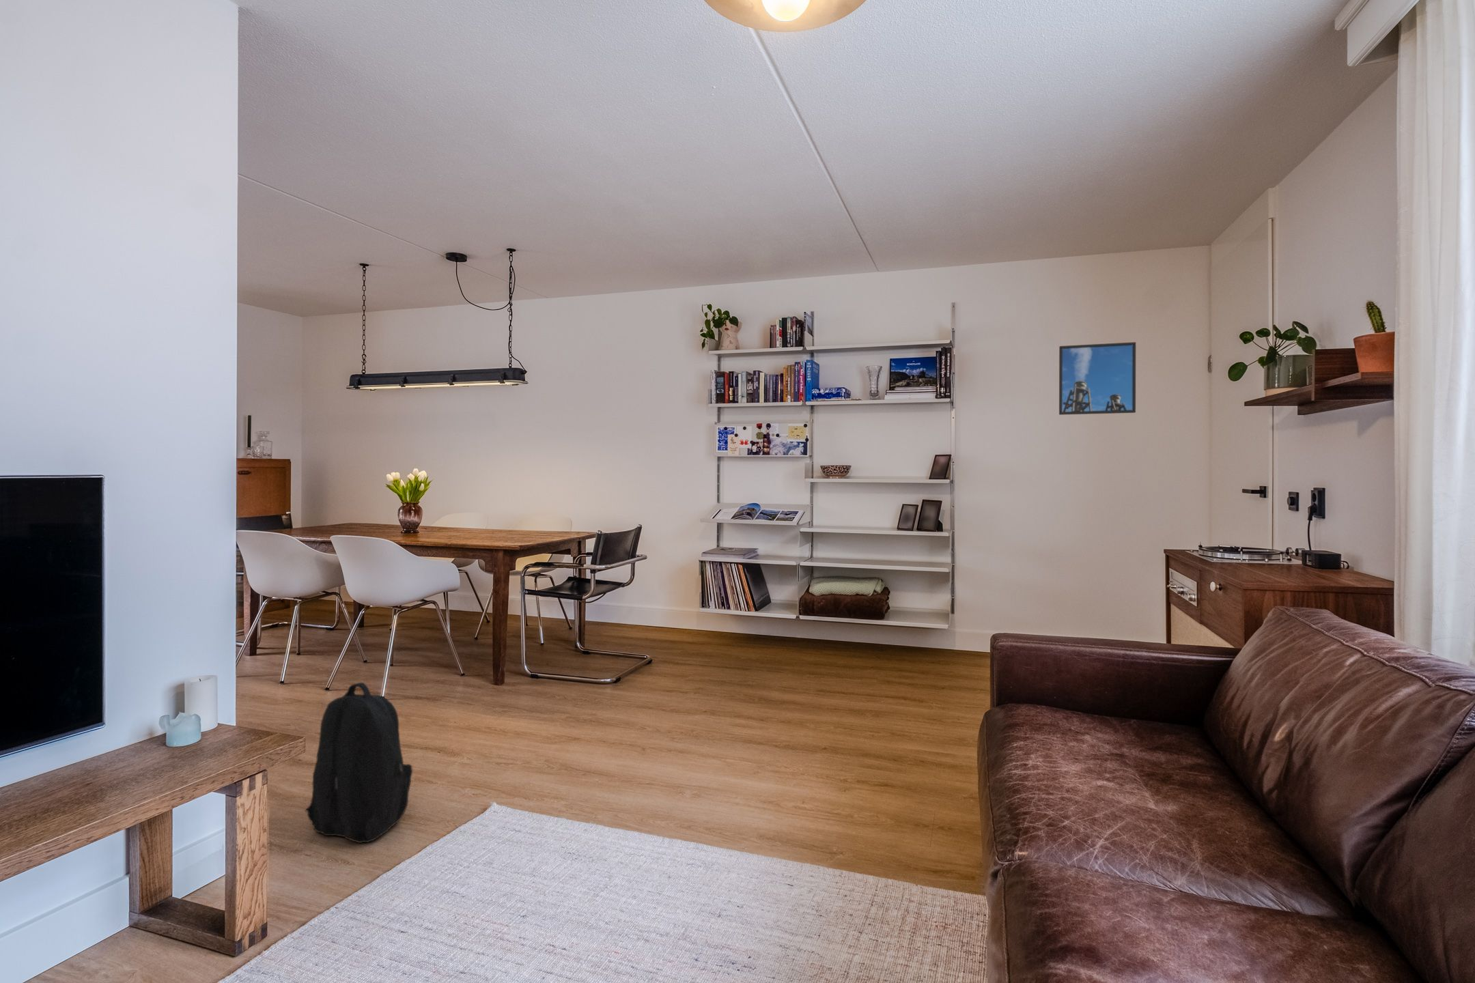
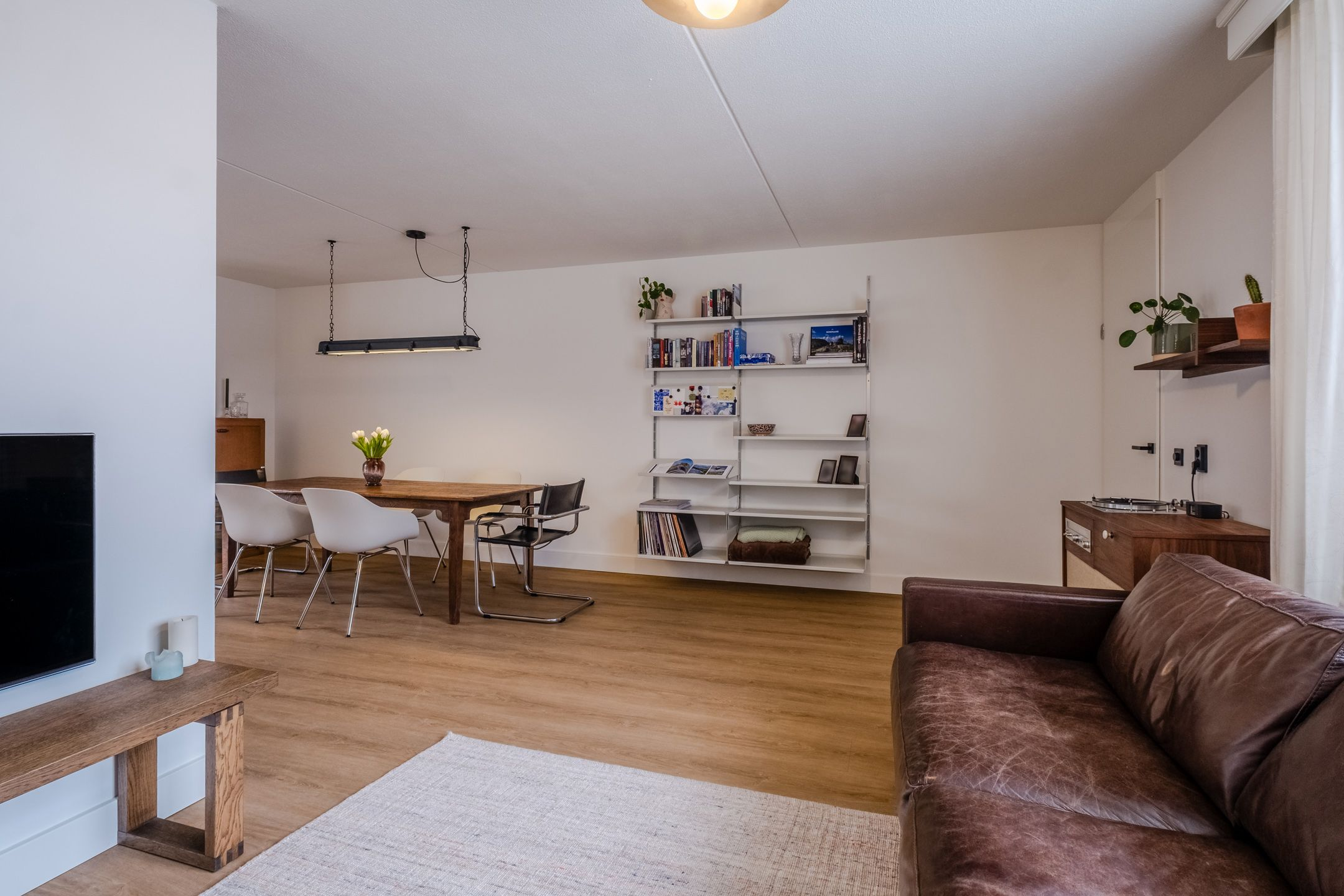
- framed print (1096, 378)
- backpack (360, 756)
